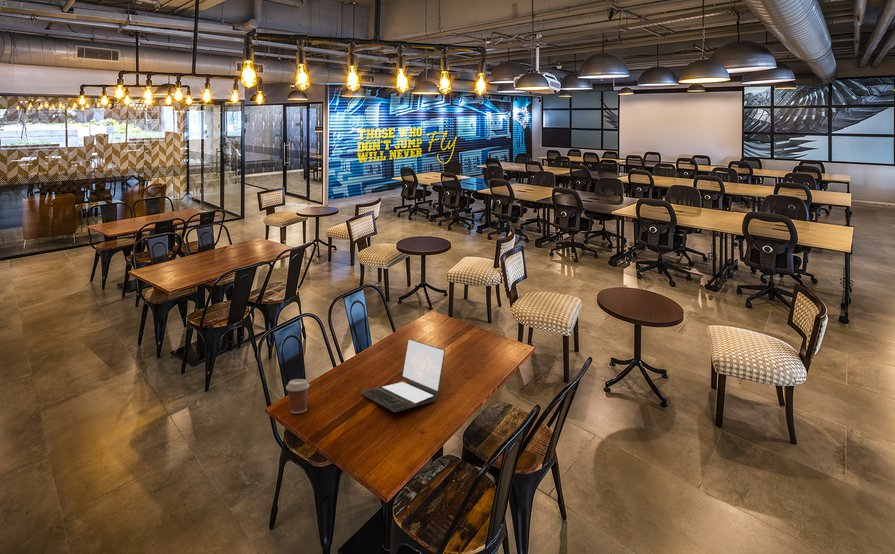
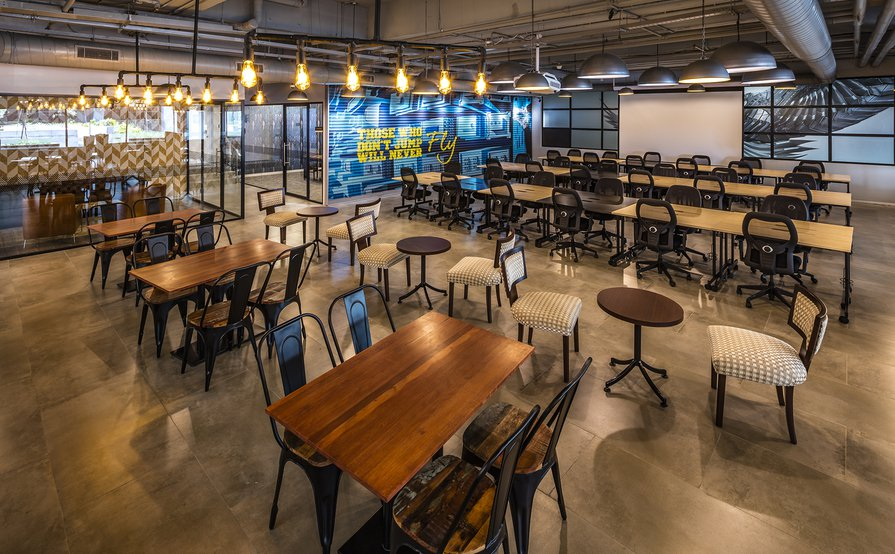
- laptop (403, 372)
- coffee cup (298, 396)
